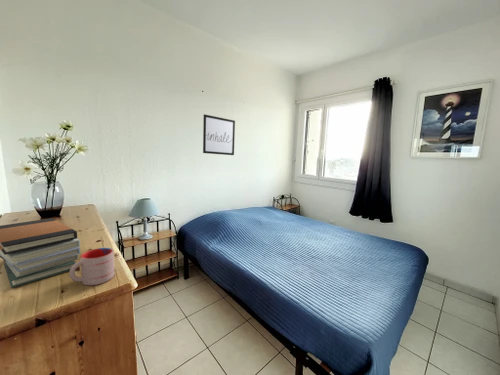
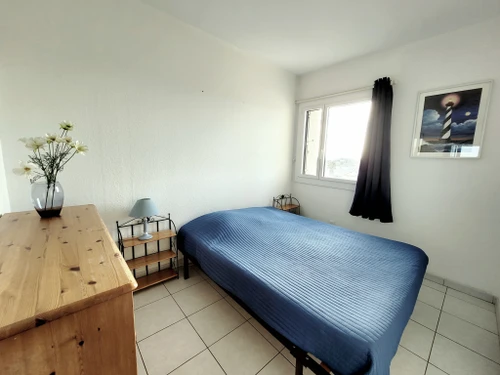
- wall art (219, 136)
- mug (92, 267)
- book stack (35, 247)
